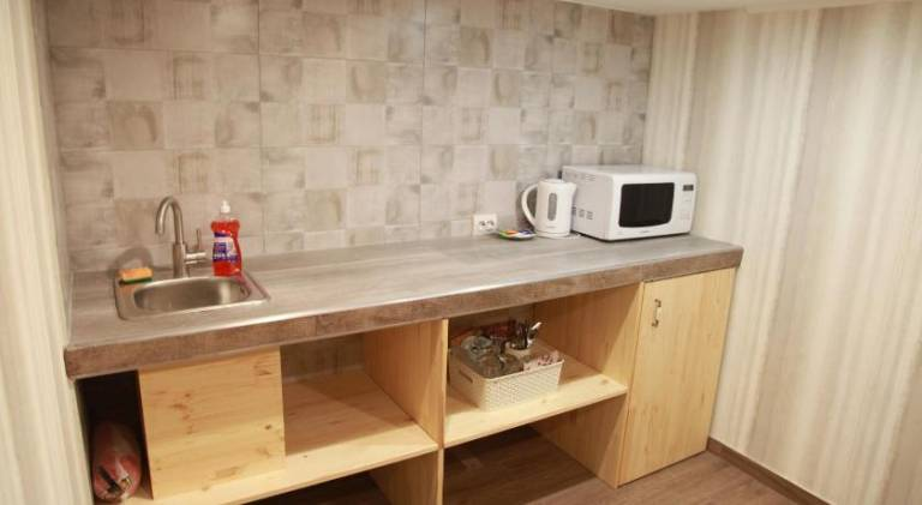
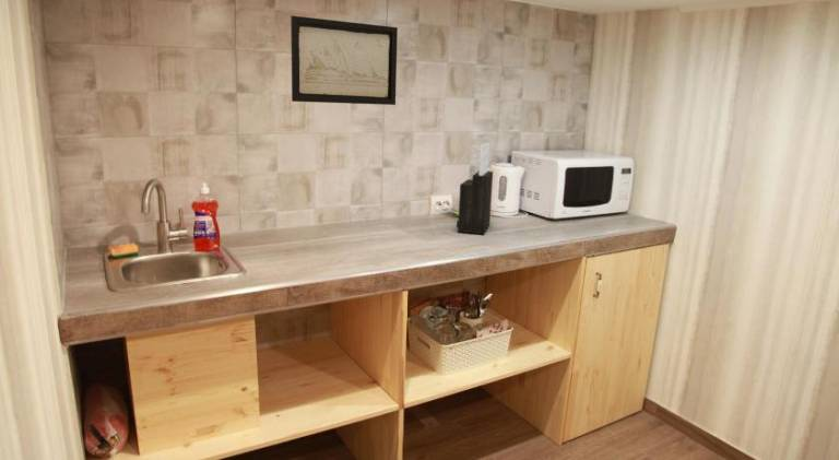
+ wall art (346, 62)
+ knife block (473, 187)
